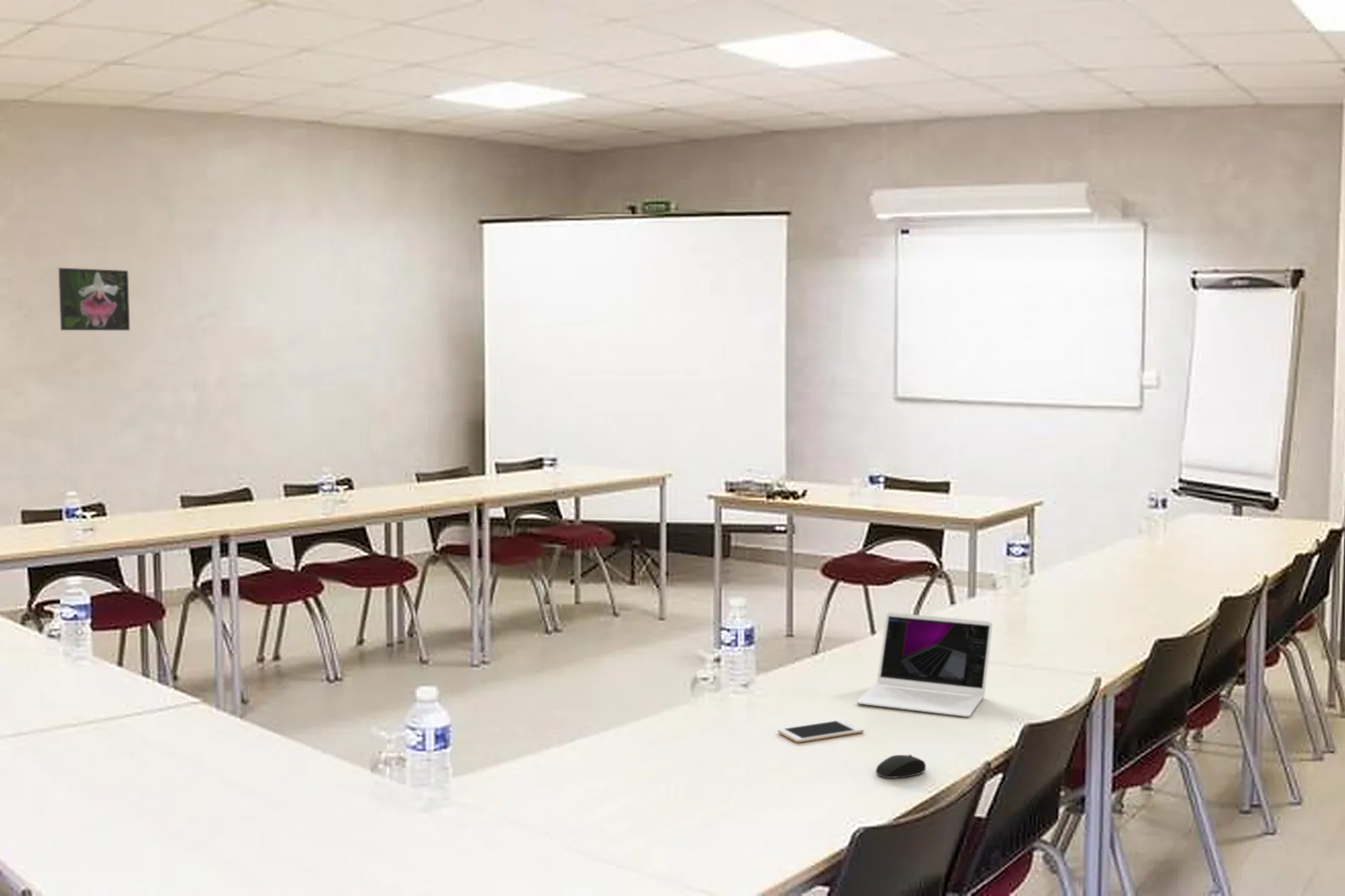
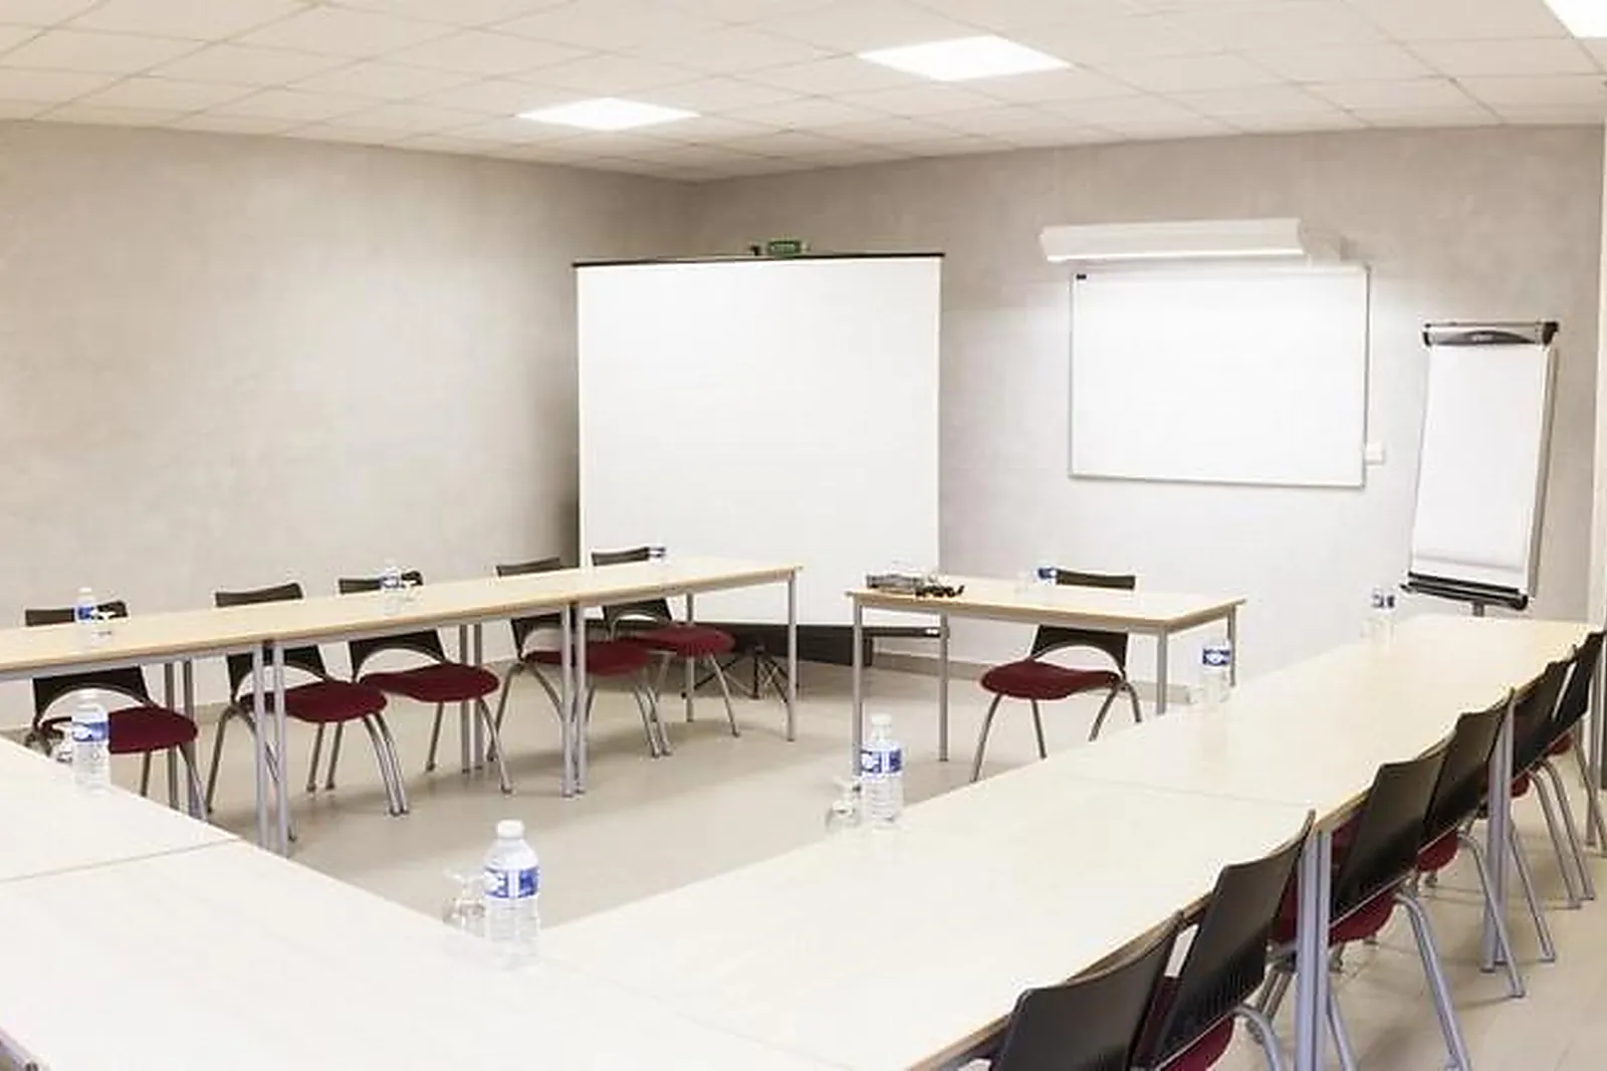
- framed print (94, 299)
- mouse (900, 763)
- cell phone (820, 730)
- laptop (926, 658)
